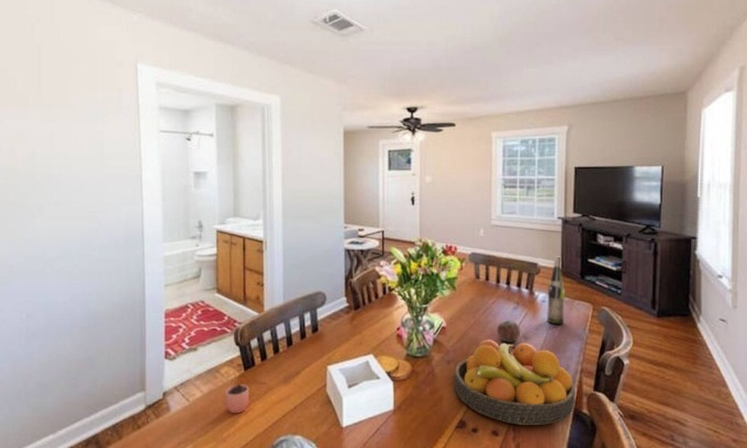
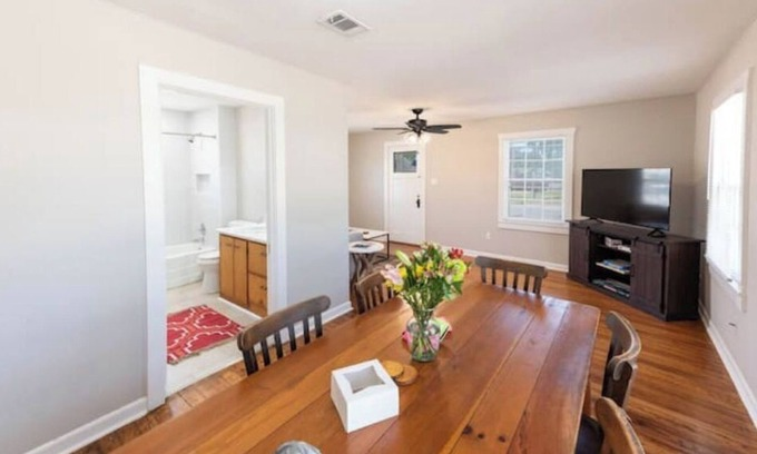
- wine bottle (556, 289)
- cocoa (236, 389)
- apple (508, 331)
- fruit bowl (512, 369)
